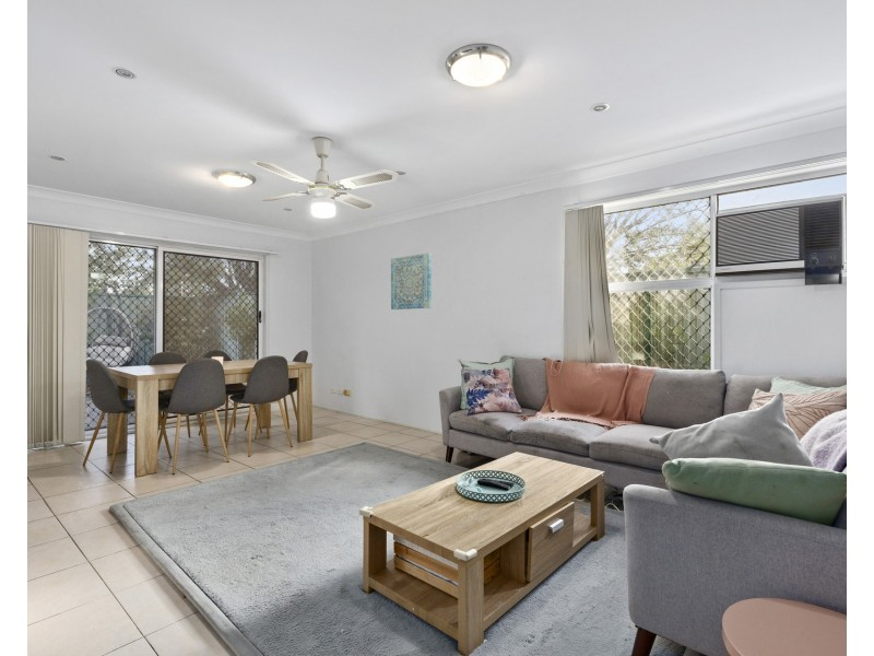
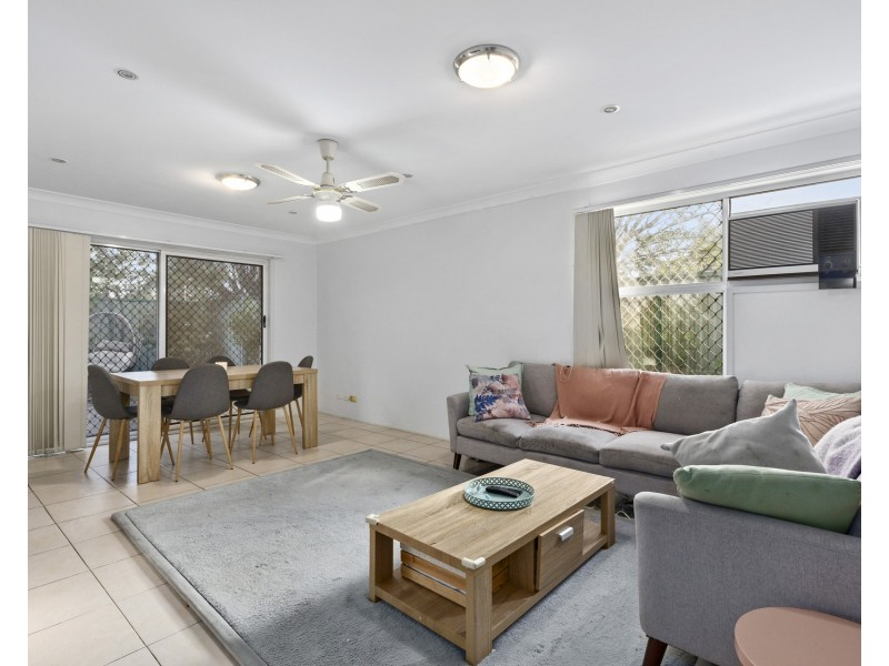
- wall art (410, 282)
